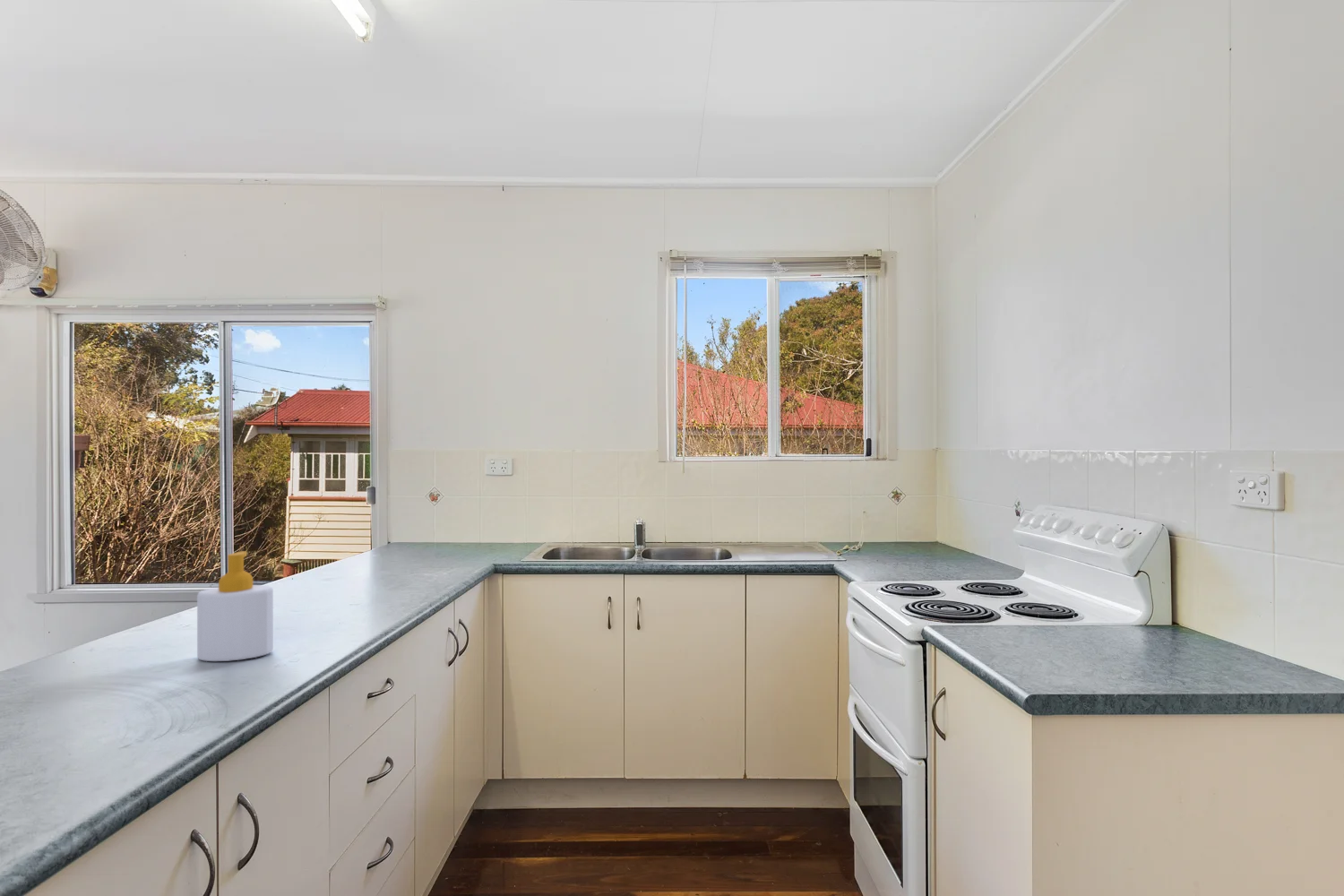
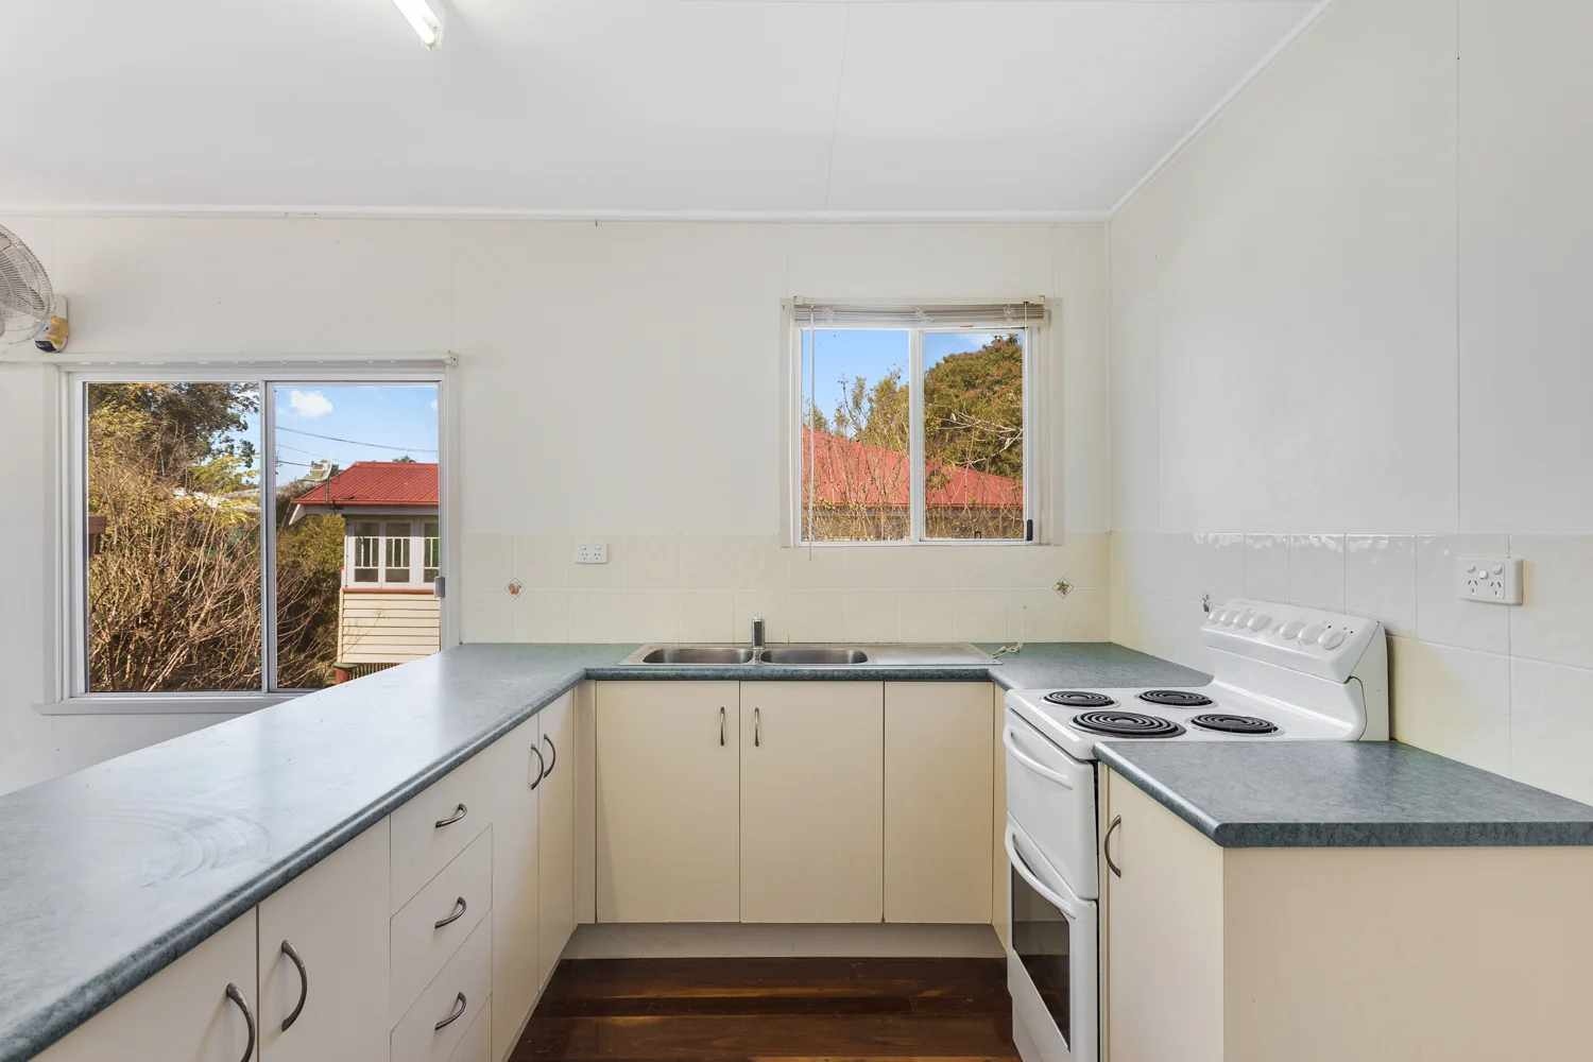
- soap bottle (236, 604)
